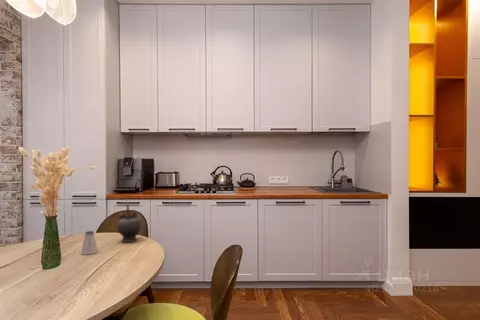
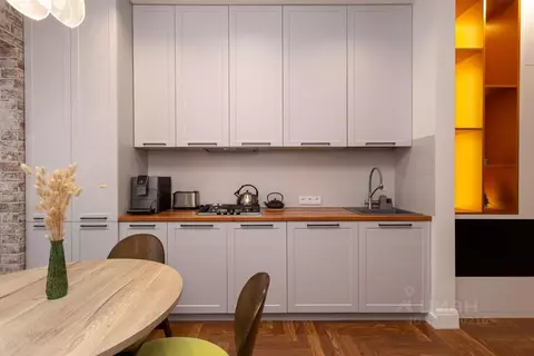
- teapot (129, 220)
- saltshaker (89, 242)
